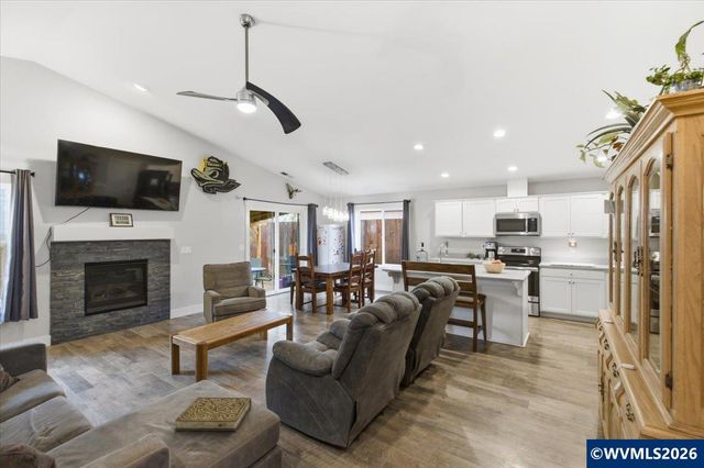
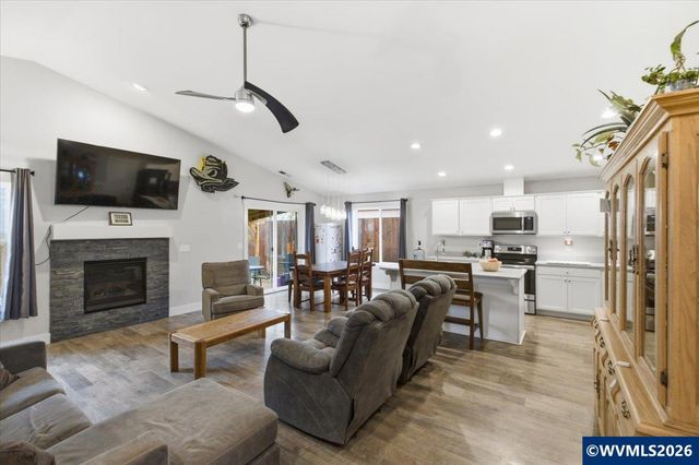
- book (212, 413)
